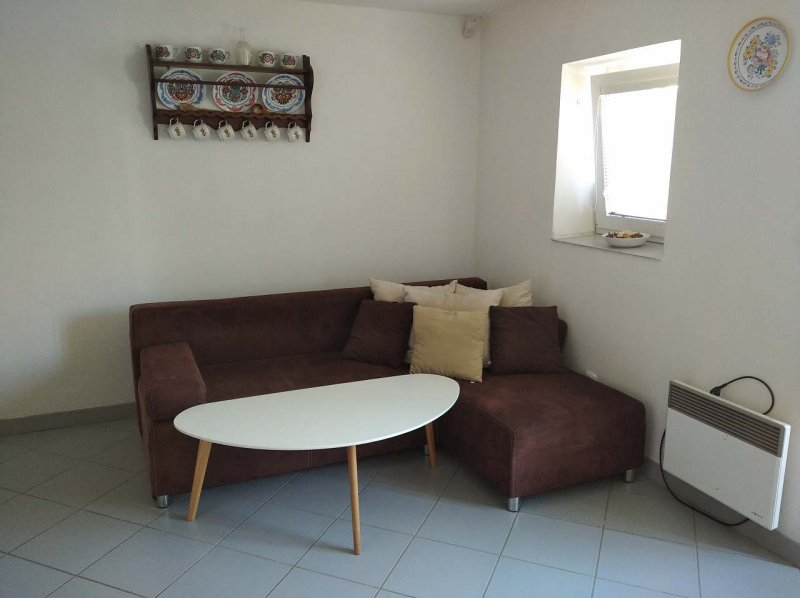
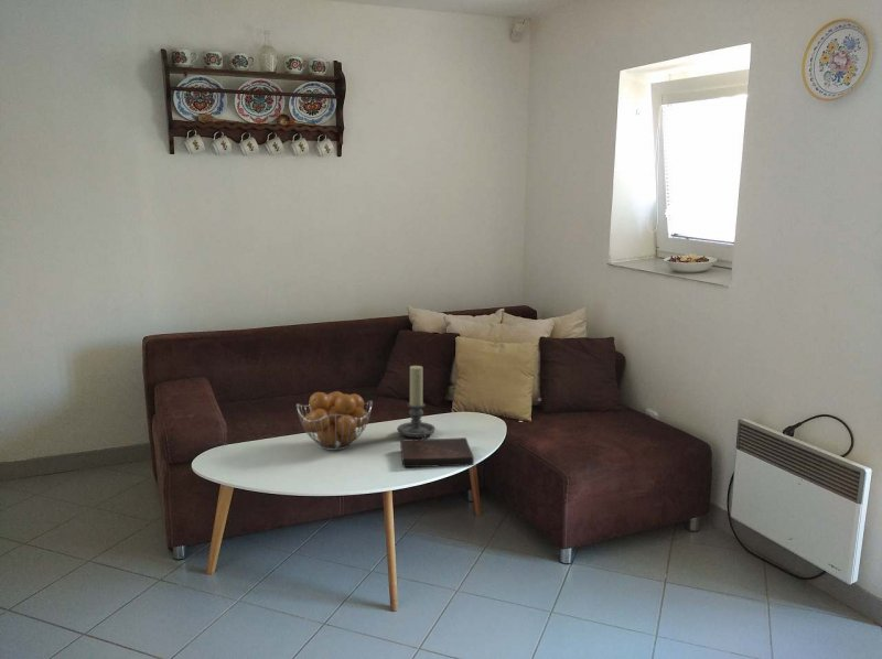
+ fruit basket (335, 419)
+ candle holder (417, 400)
+ book (435, 452)
